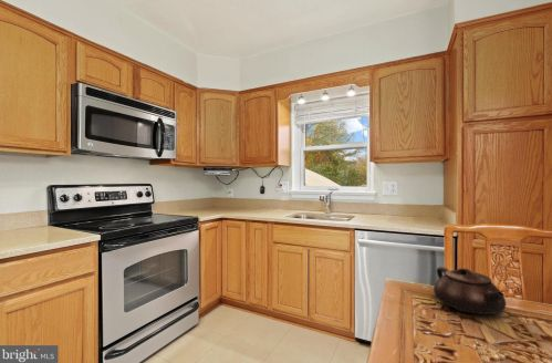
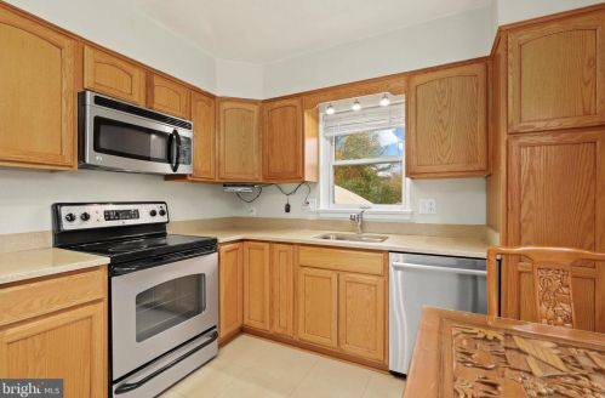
- teapot (467, 286)
